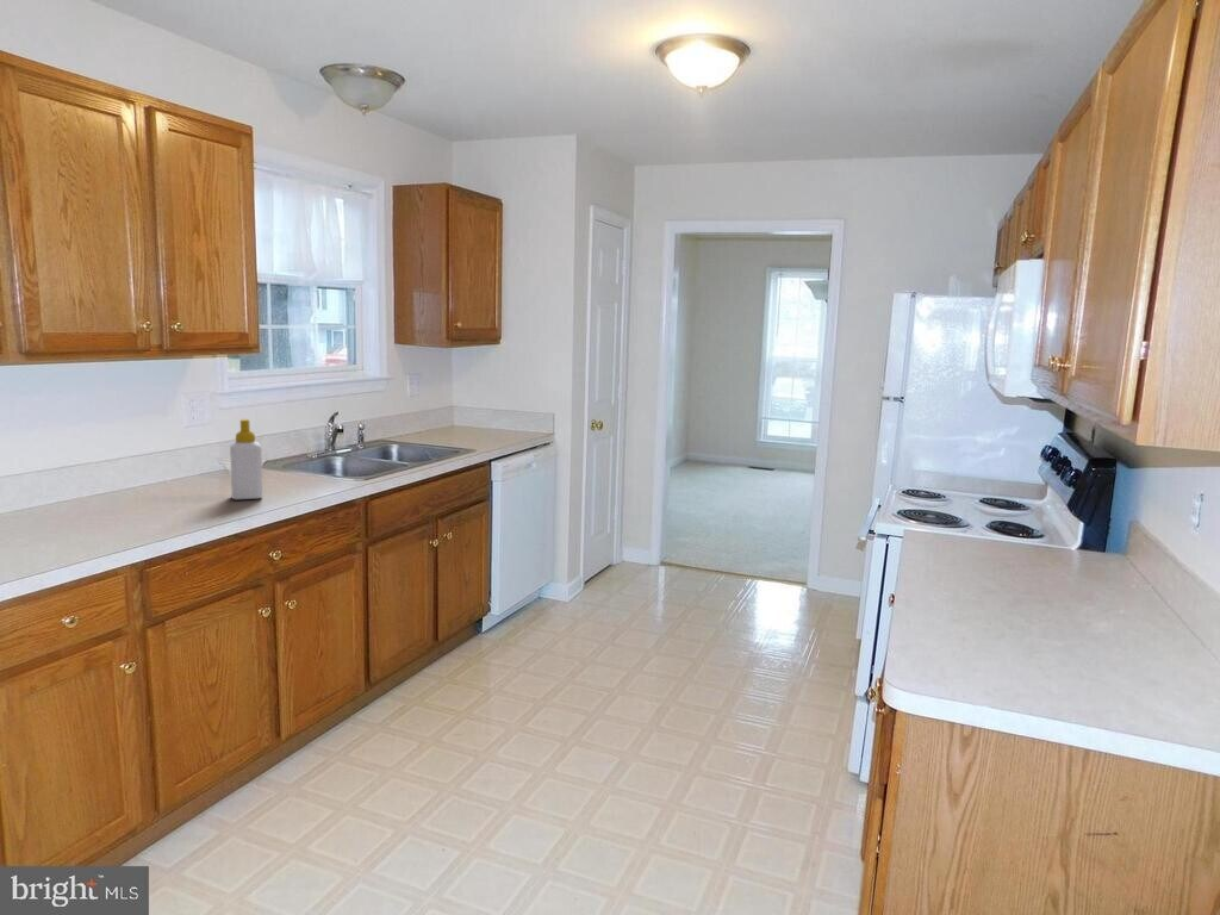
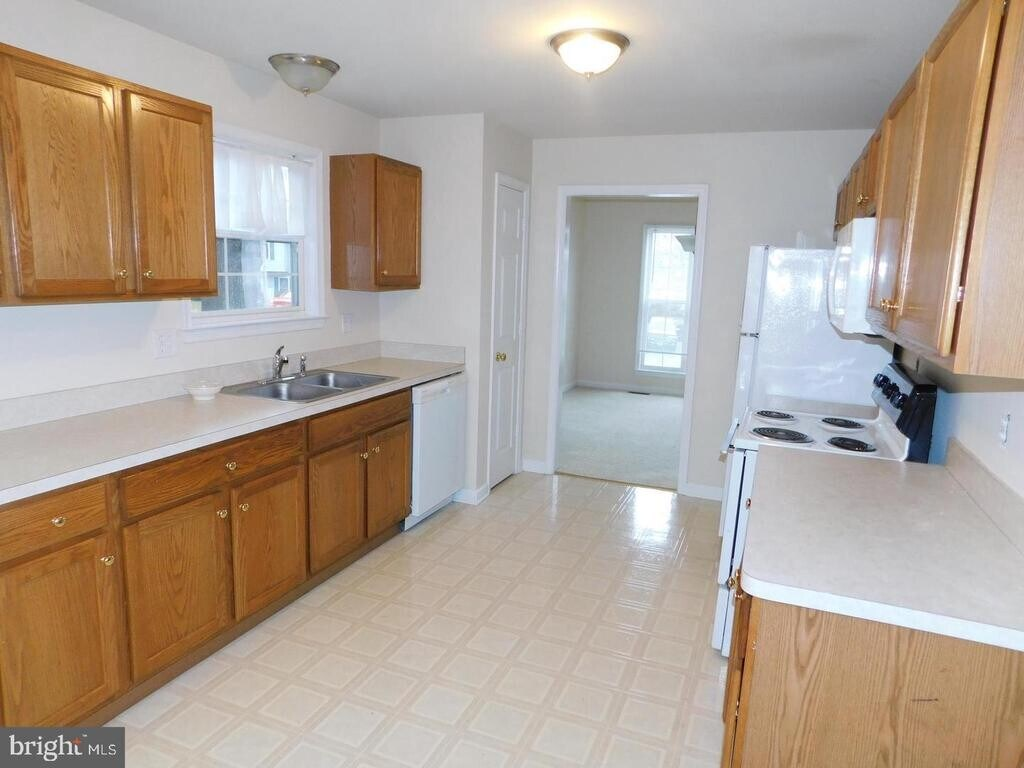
- soap bottle (245, 459)
